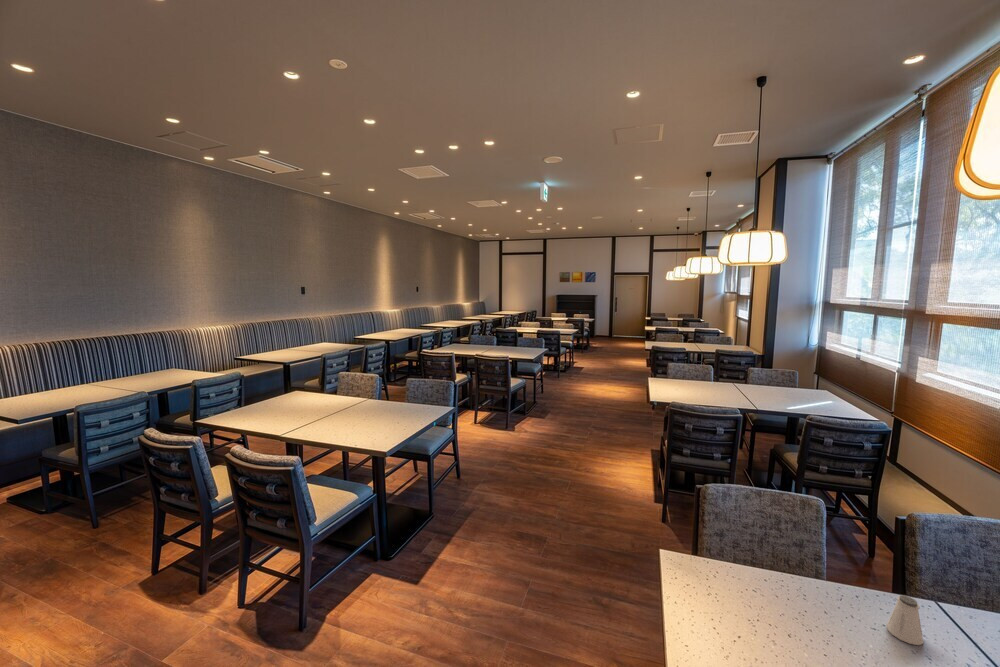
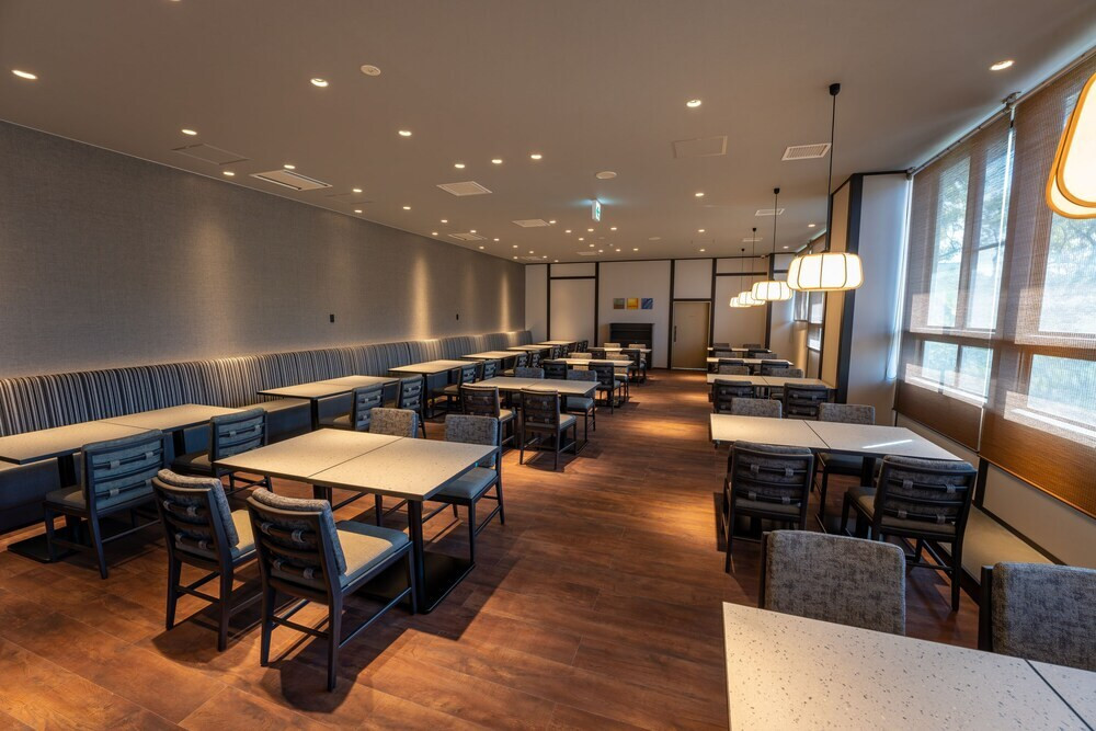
- saltshaker (906, 616)
